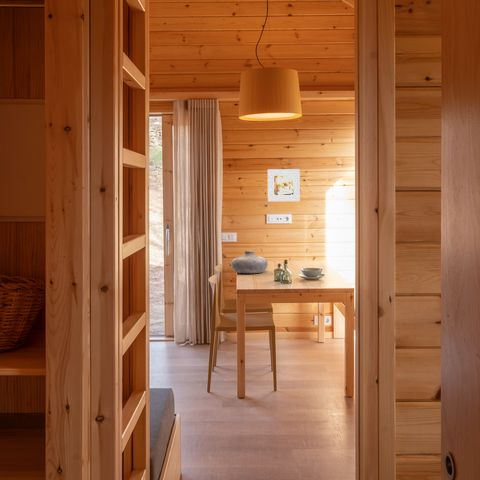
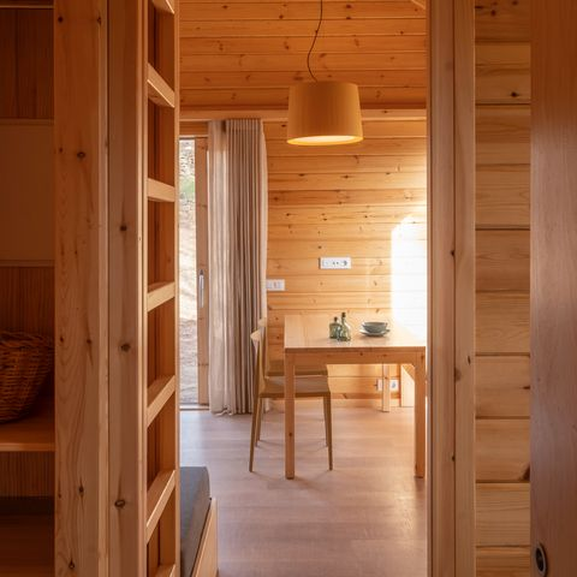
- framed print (283, 185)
- vase (249, 261)
